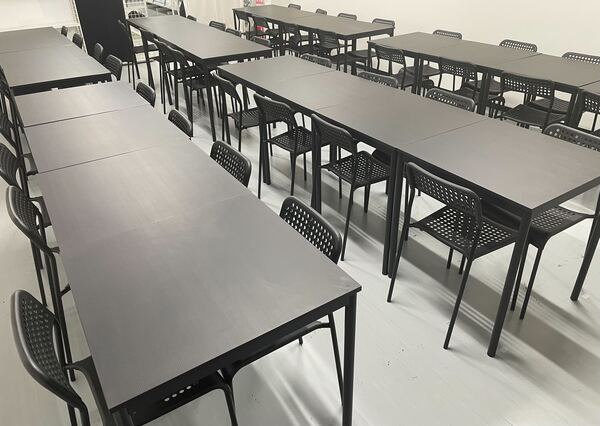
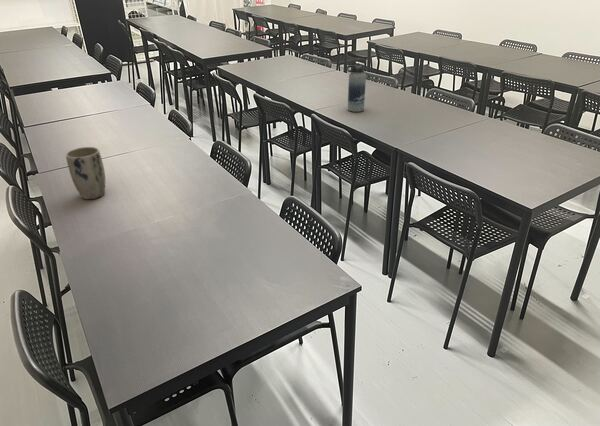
+ plant pot (87, 173)
+ water bottle (355, 86)
